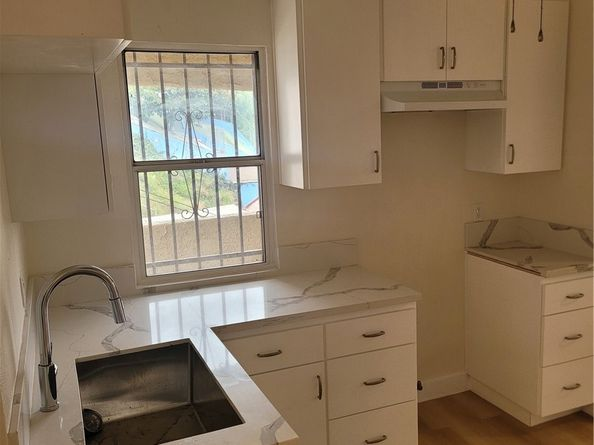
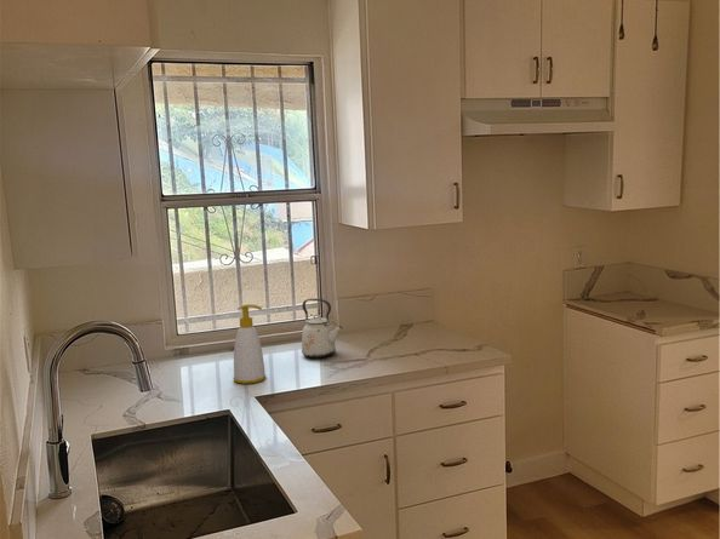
+ kettle (322, 327)
+ soap bottle (247, 342)
